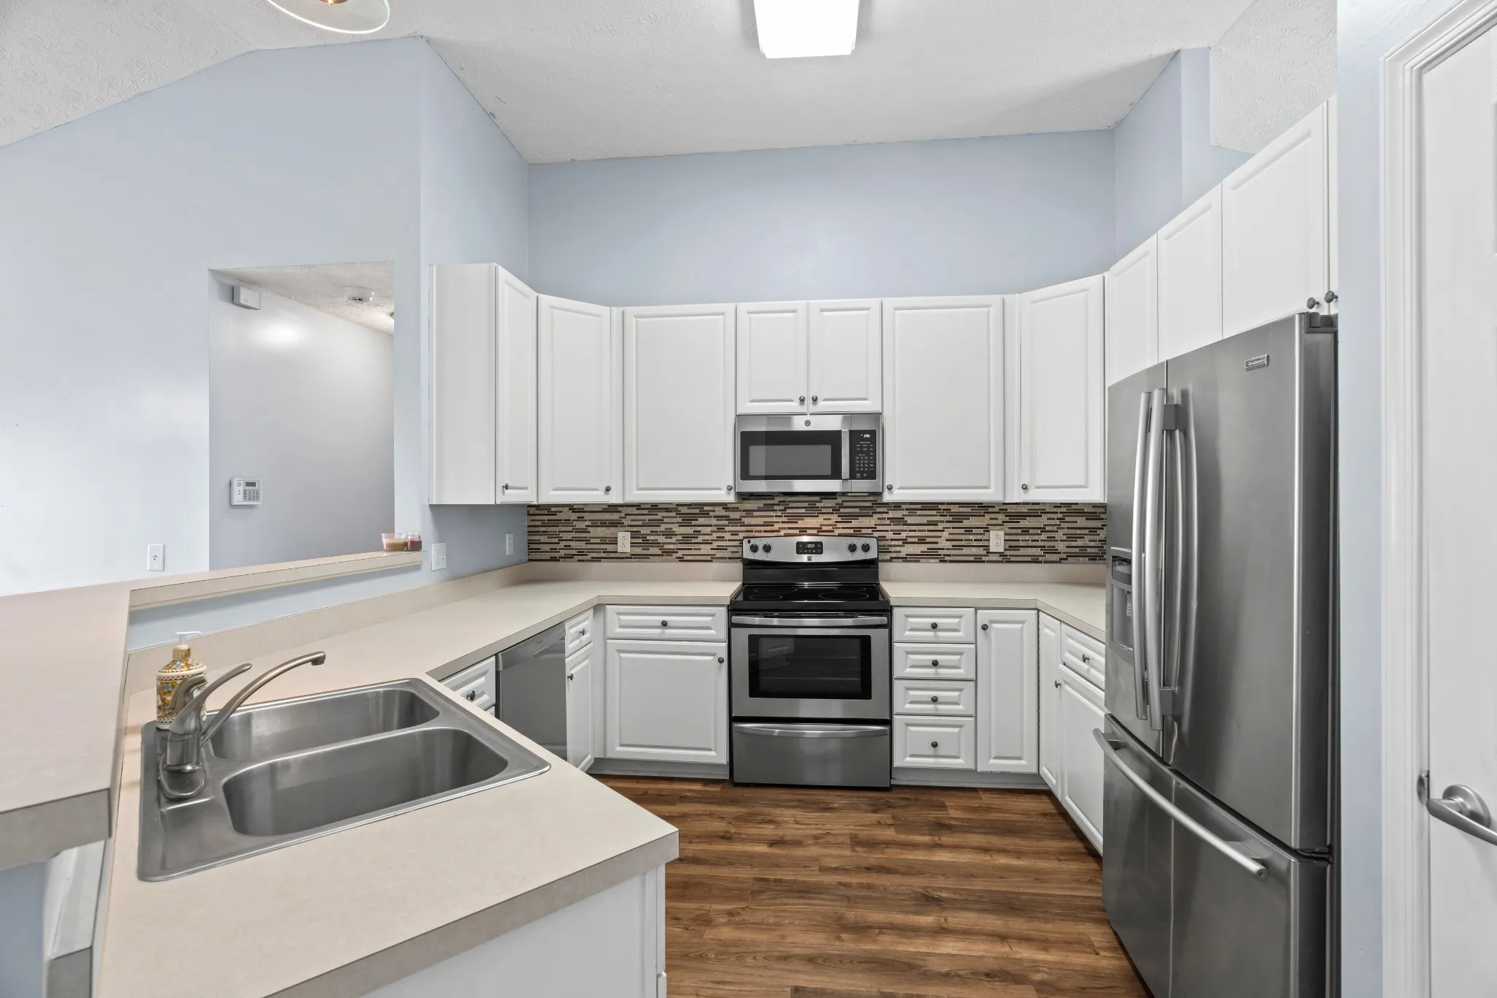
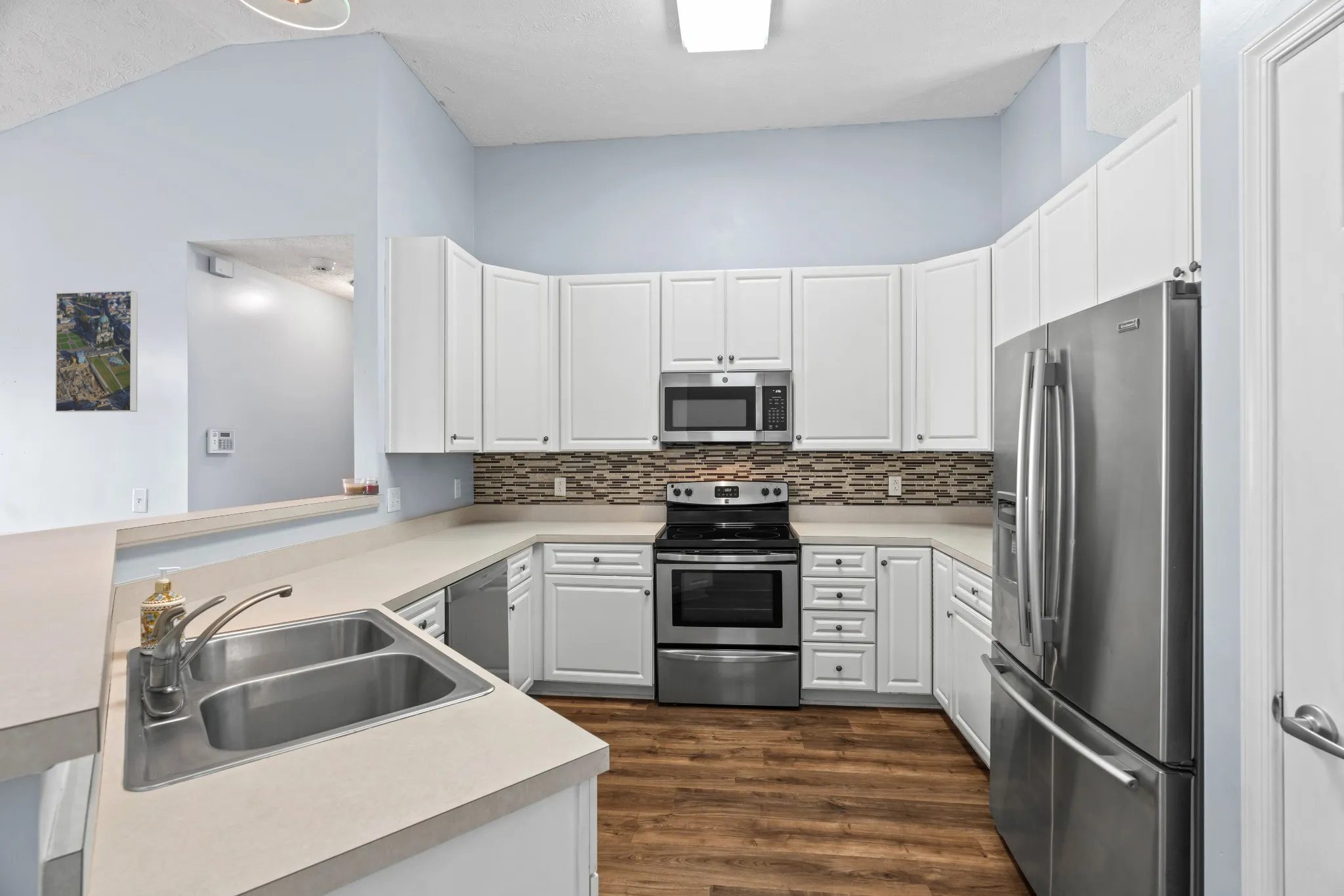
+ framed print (96, 352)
